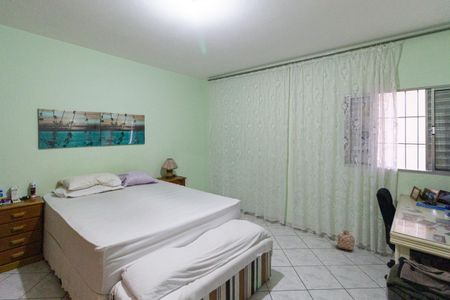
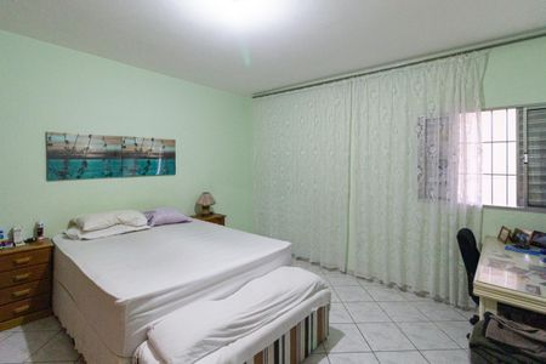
- basket (345, 239)
